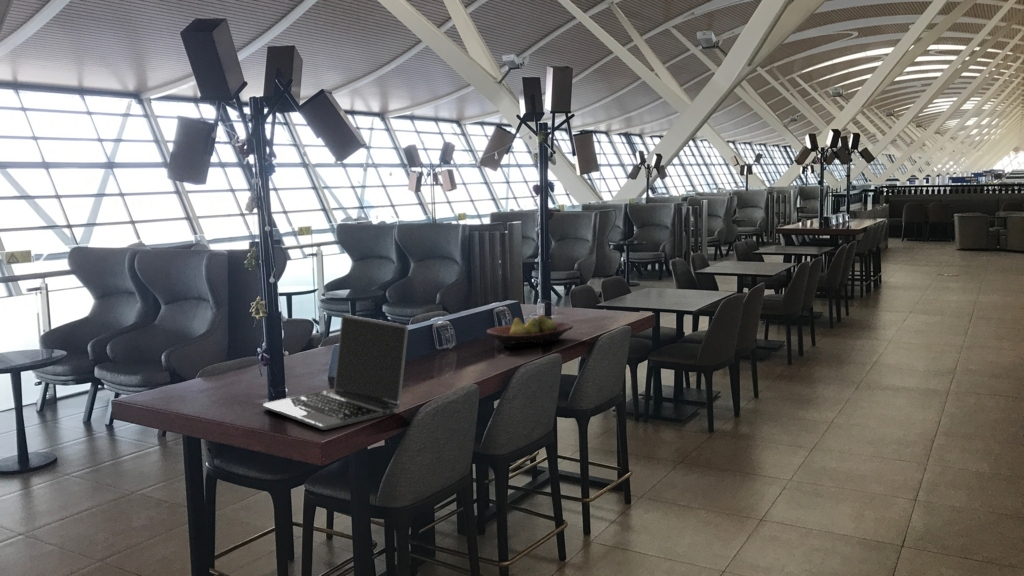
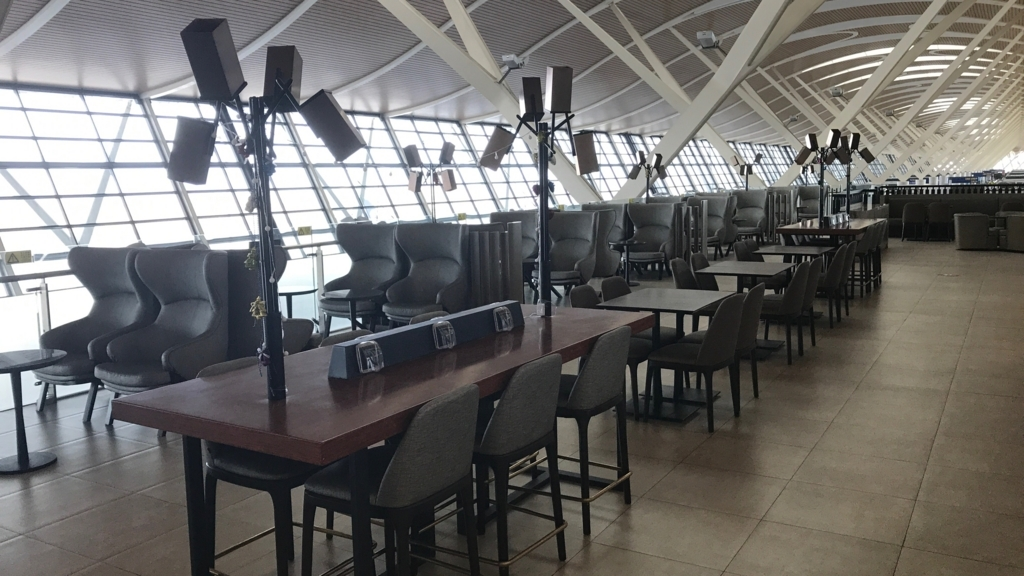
- fruit bowl (530, 329)
- laptop (336, 367)
